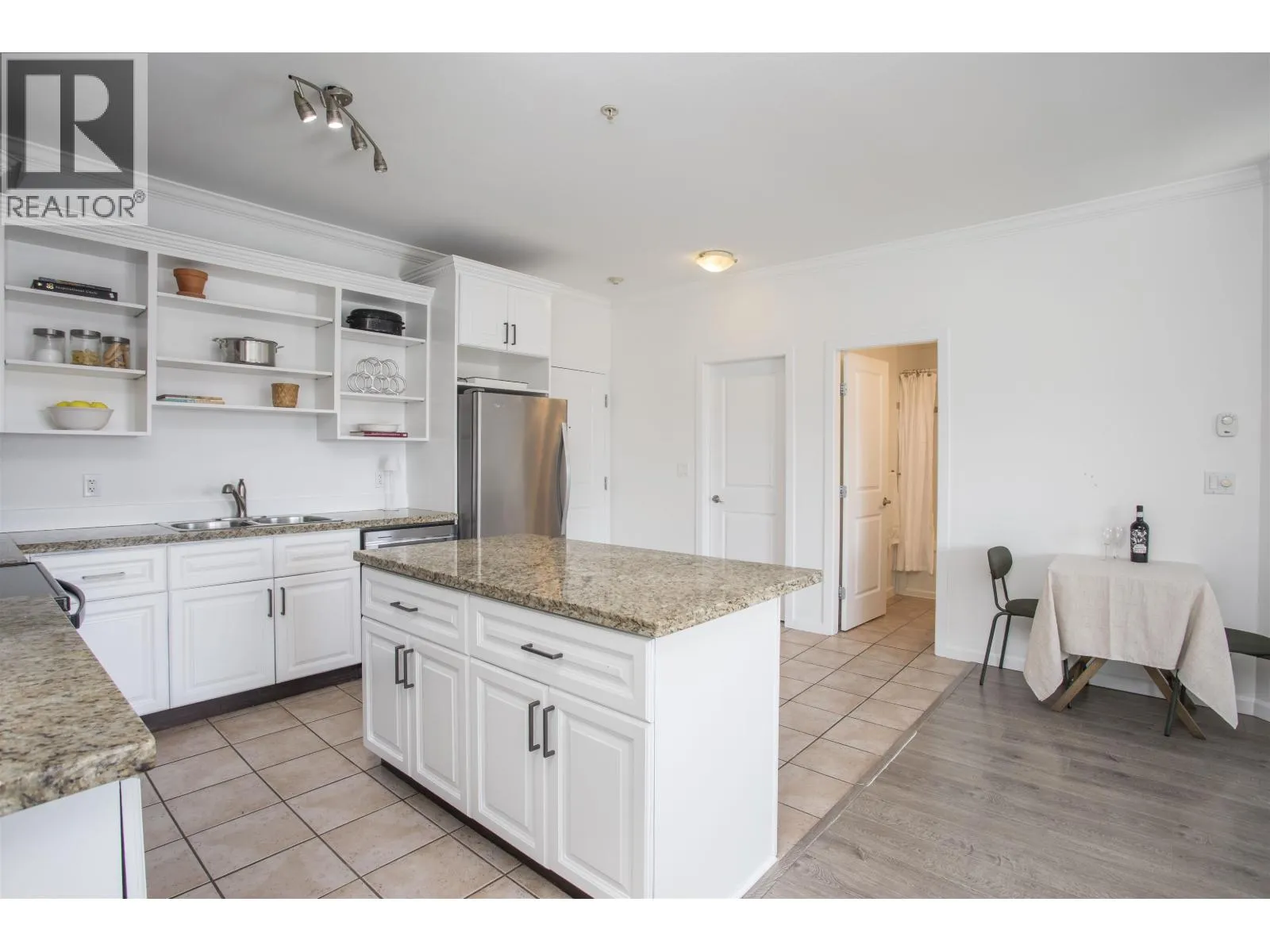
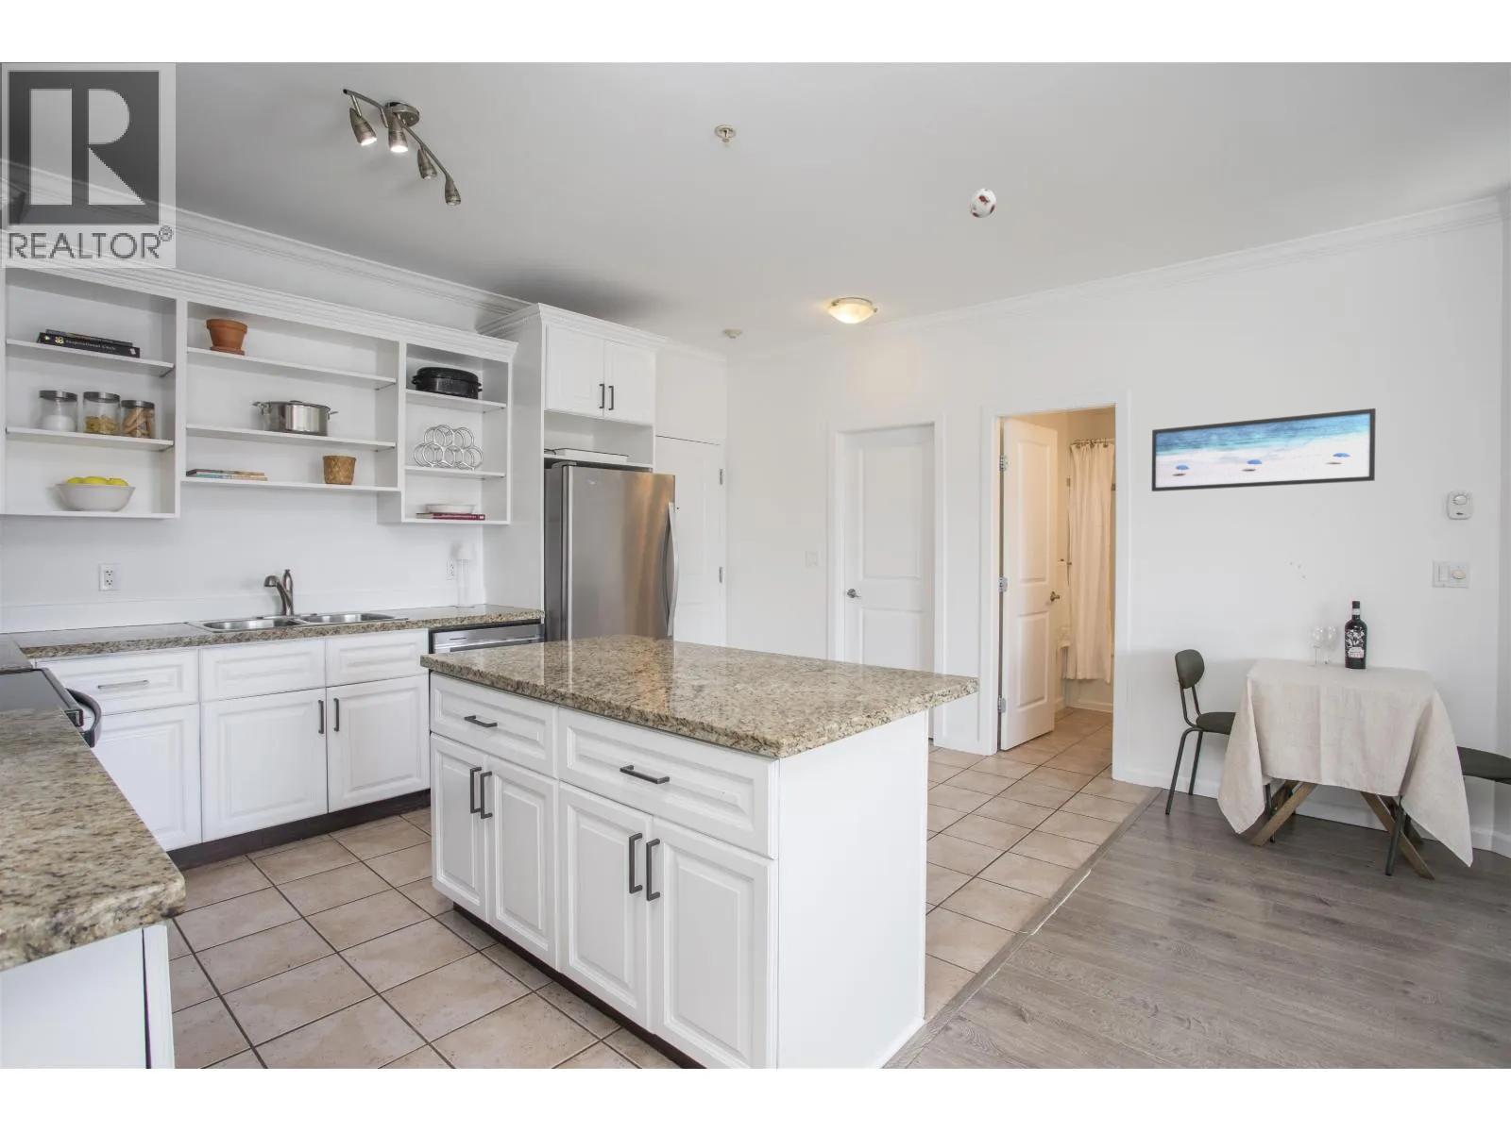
+ wall art (1254, 453)
+ smoke detector (983, 203)
